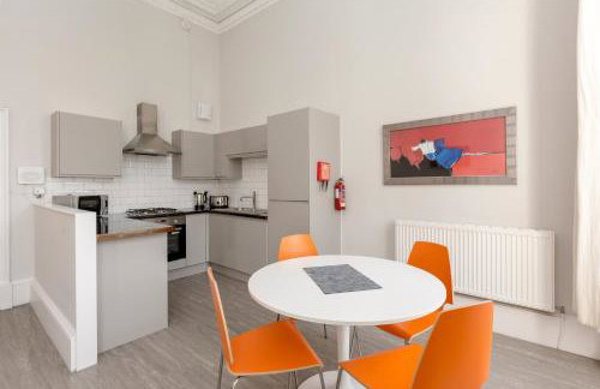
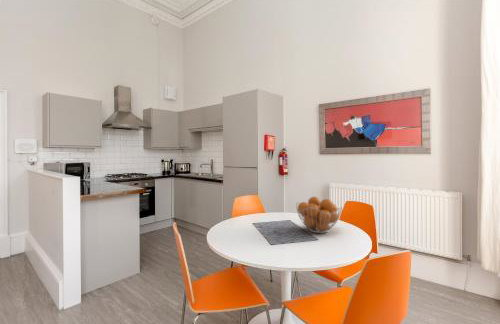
+ fruit basket (318, 214)
